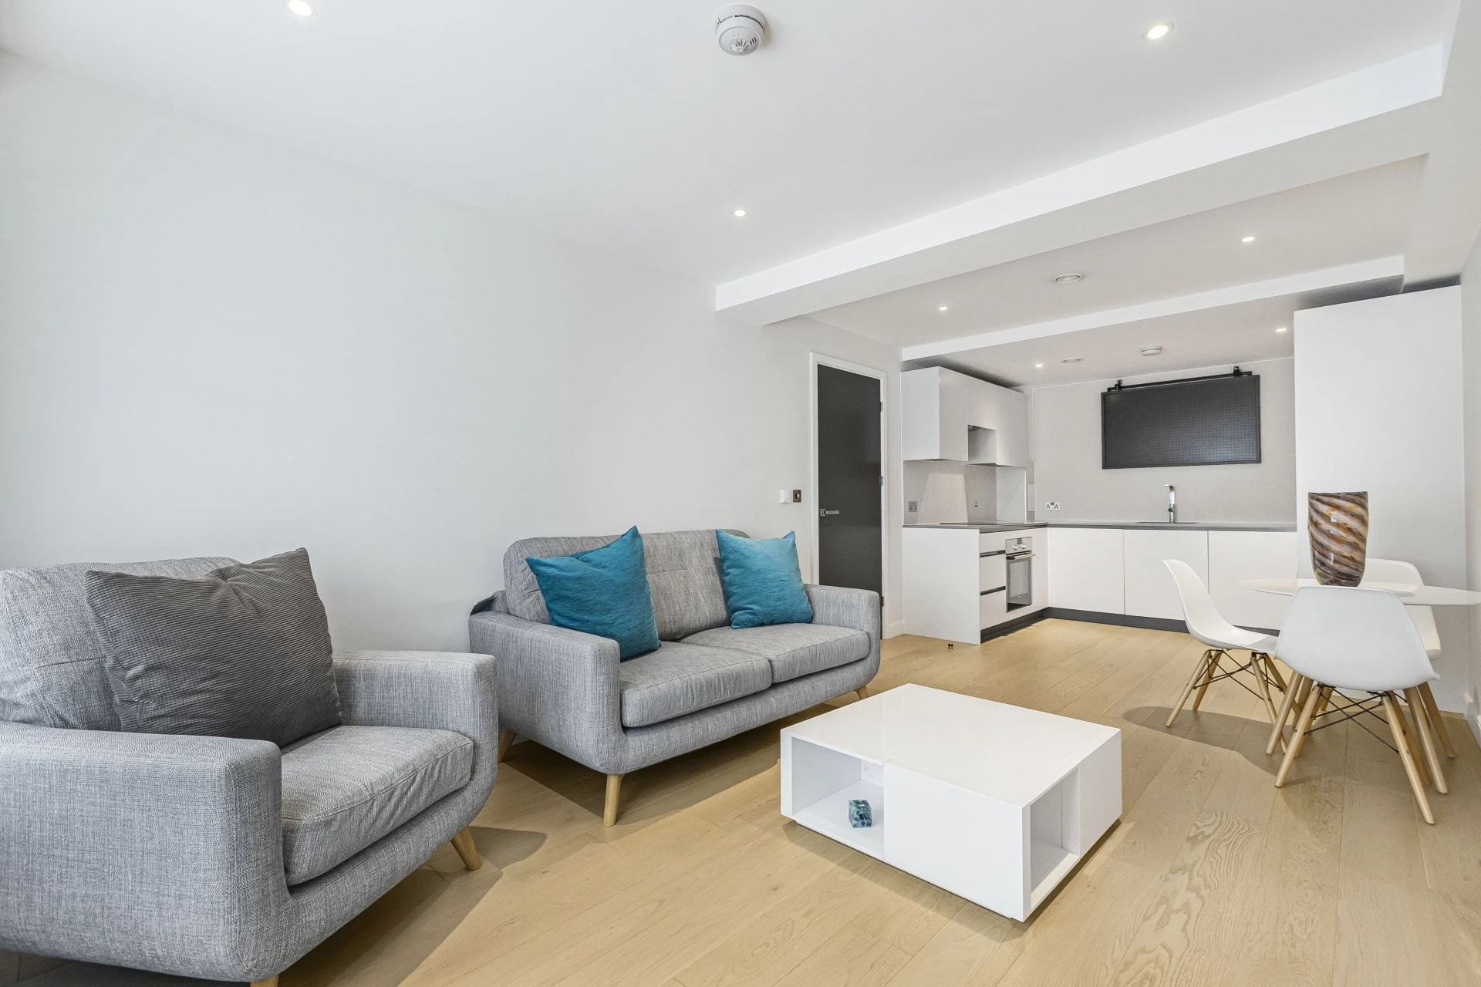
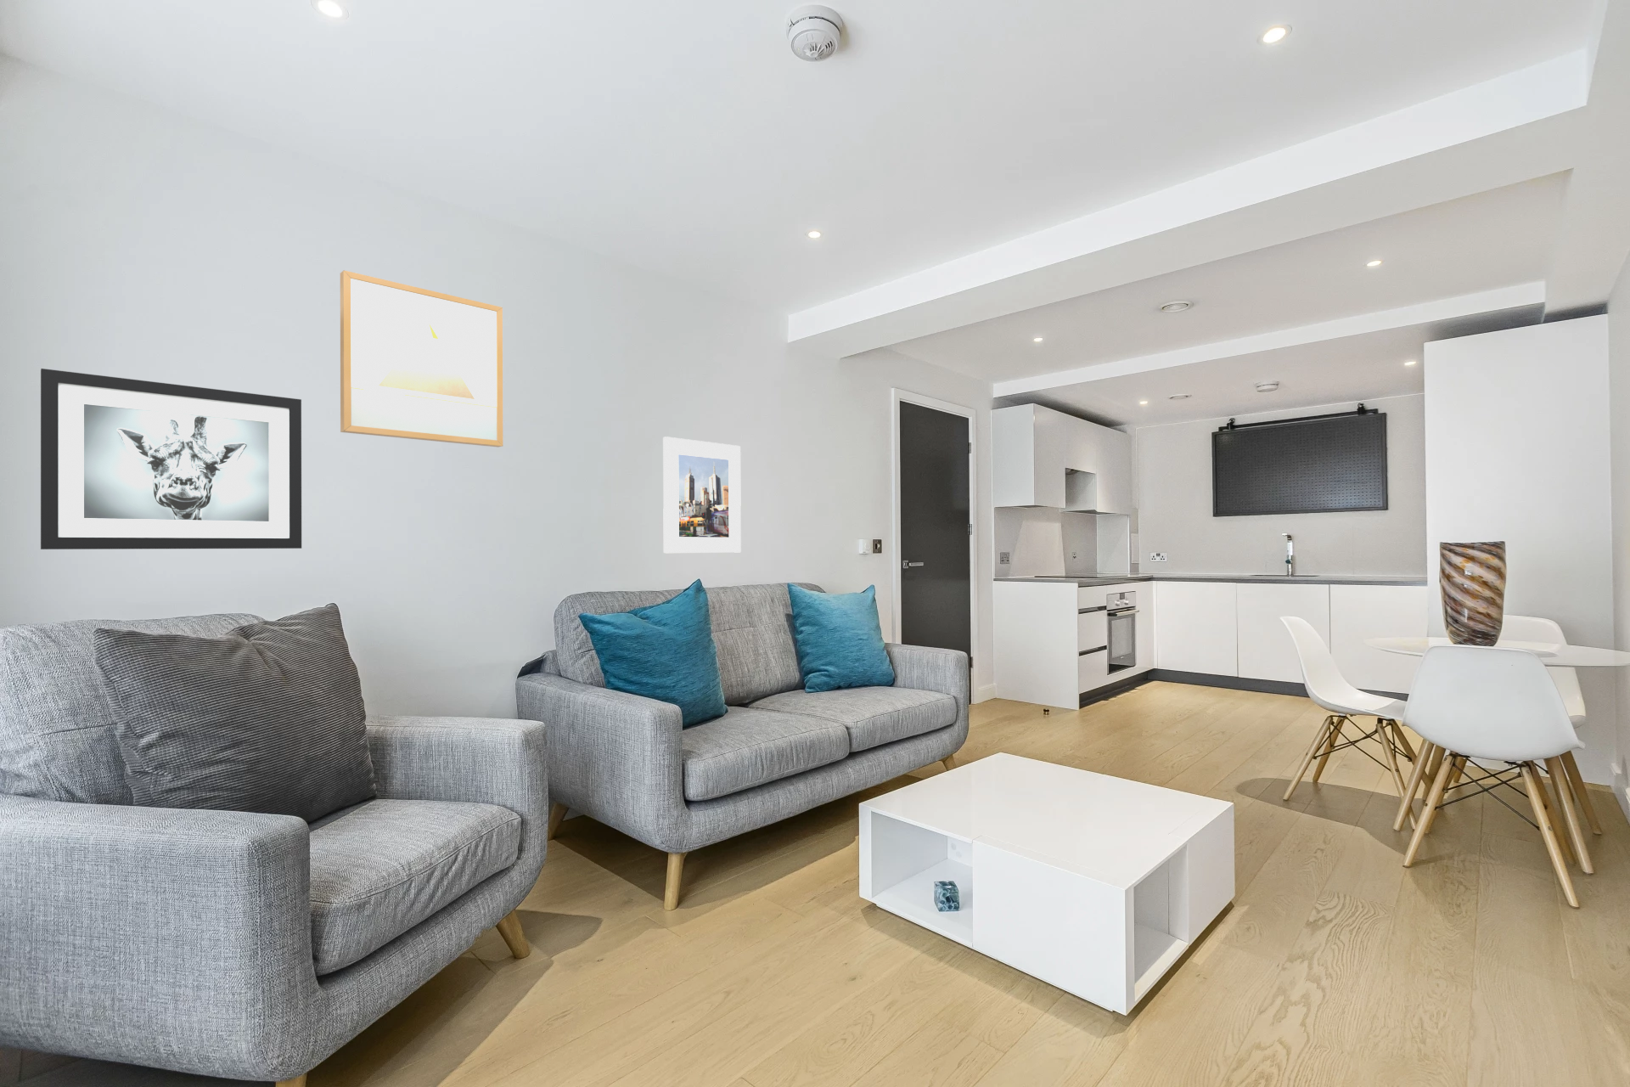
+ wall art (426, 365)
+ wall art (182, 467)
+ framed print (703, 497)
